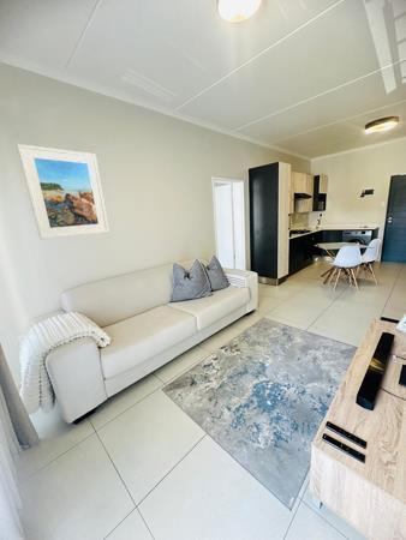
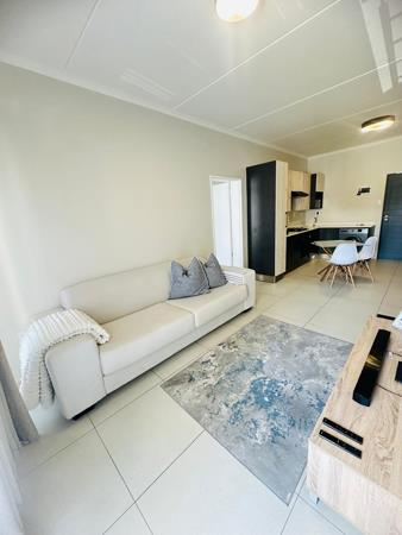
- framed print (68, 194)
